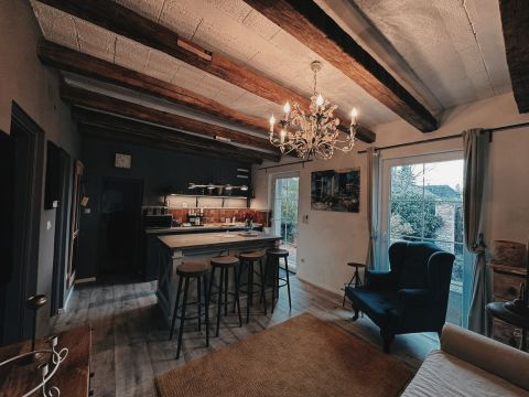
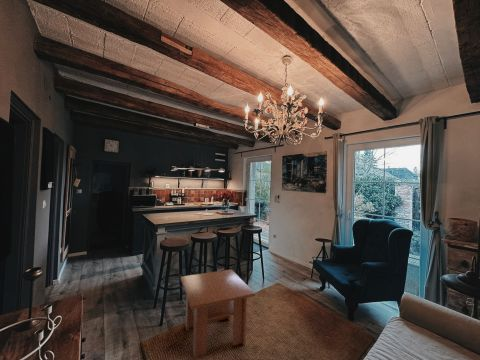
+ coffee table (214, 309)
